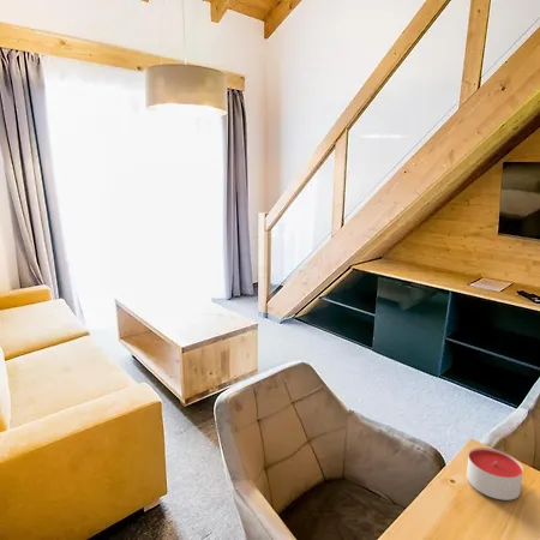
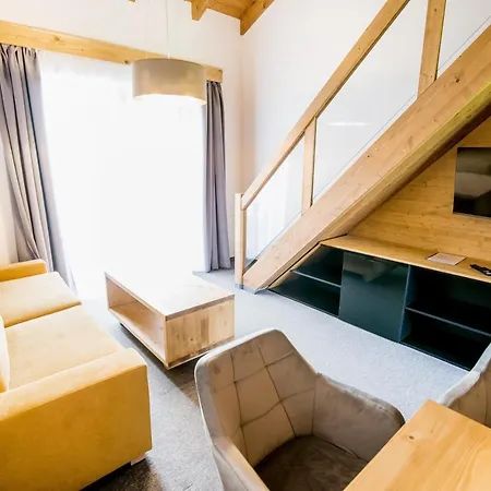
- candle (493, 472)
